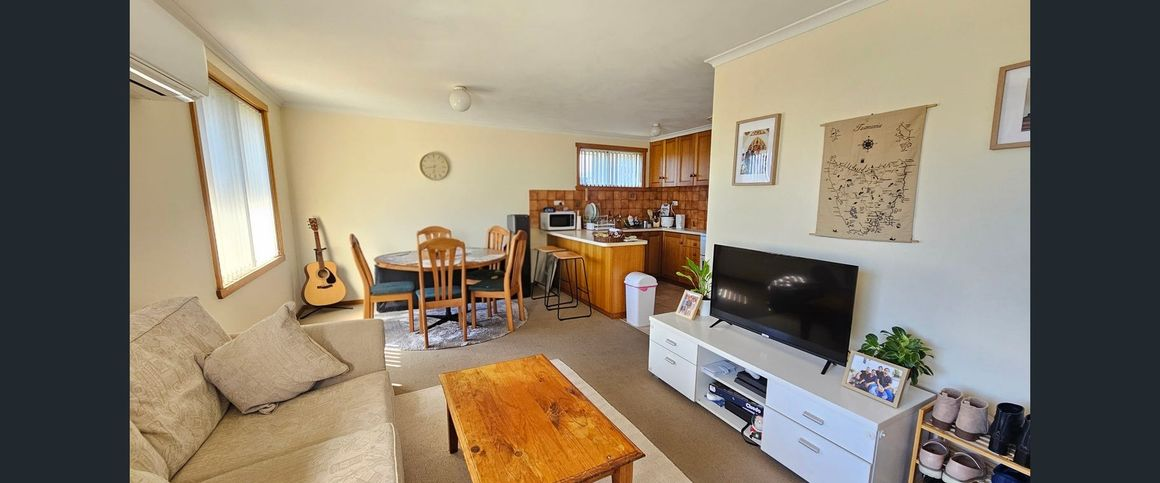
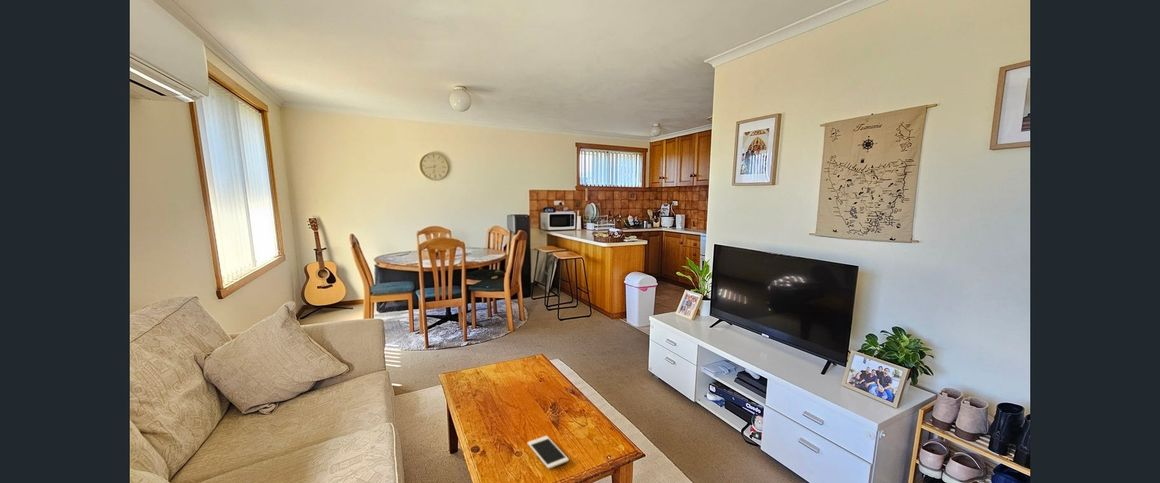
+ cell phone (547, 451)
